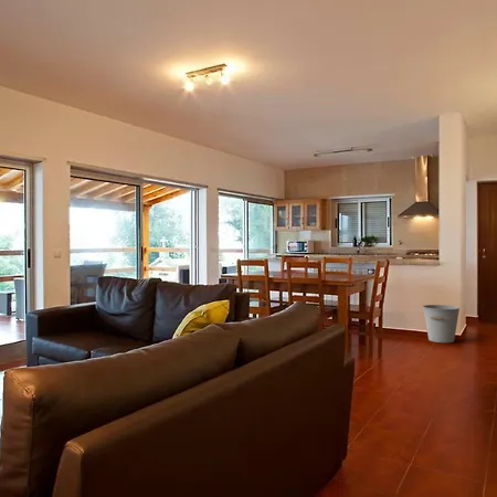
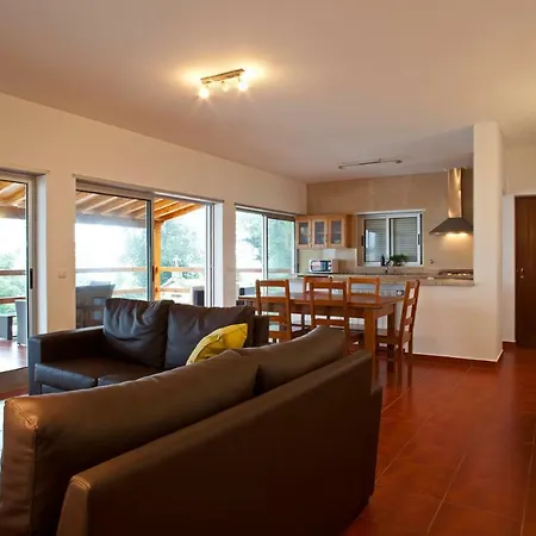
- bucket (441, 322)
